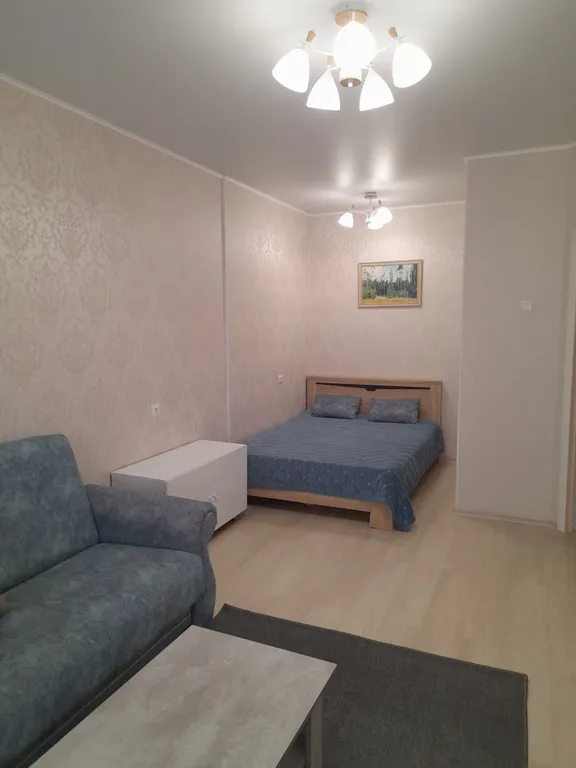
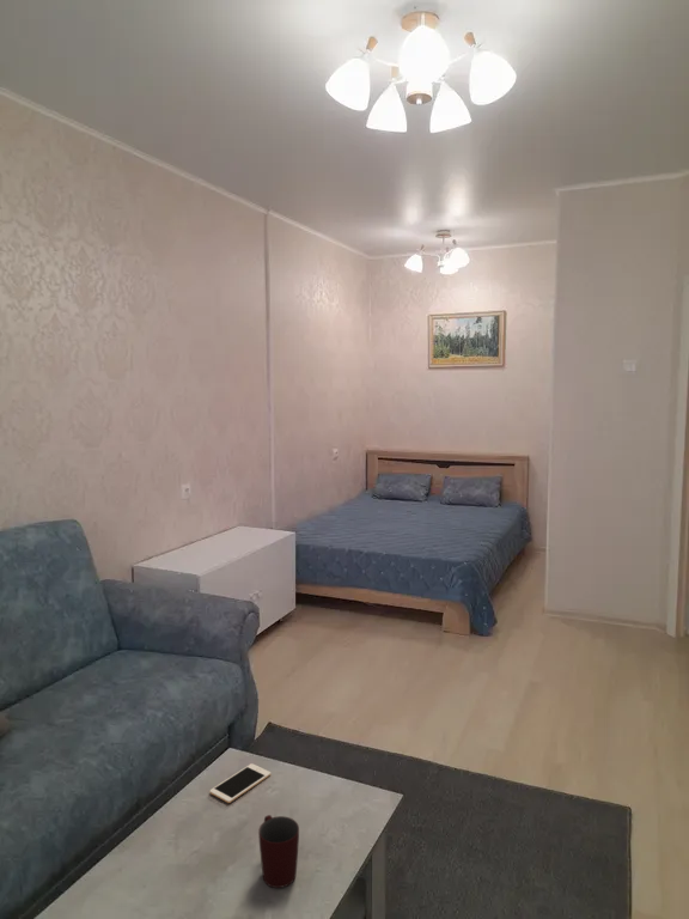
+ cell phone (240, 781)
+ mug (276, 847)
